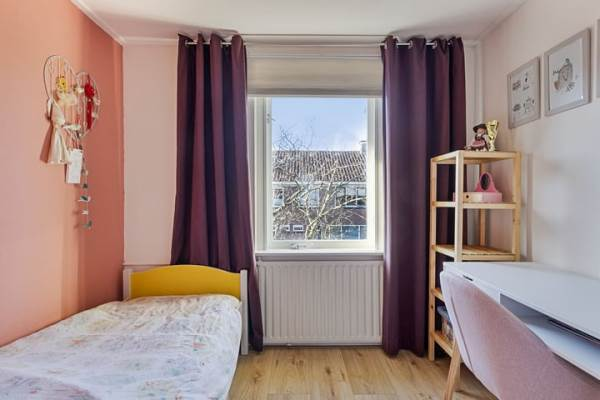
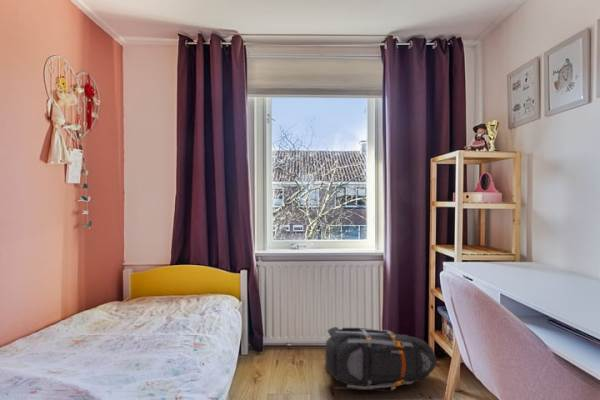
+ backpack (378, 351)
